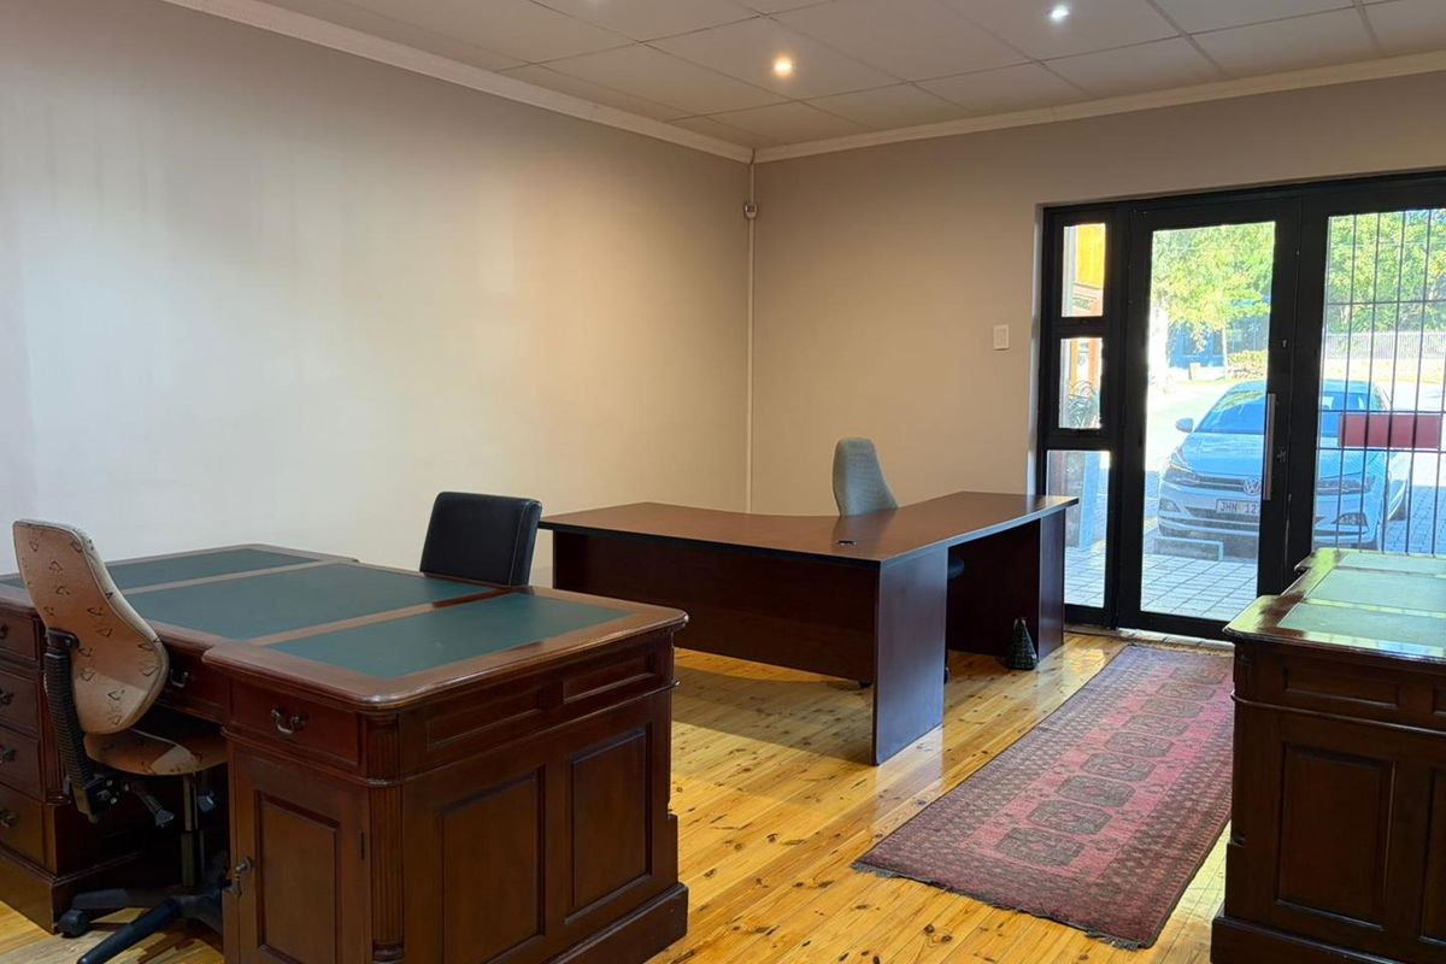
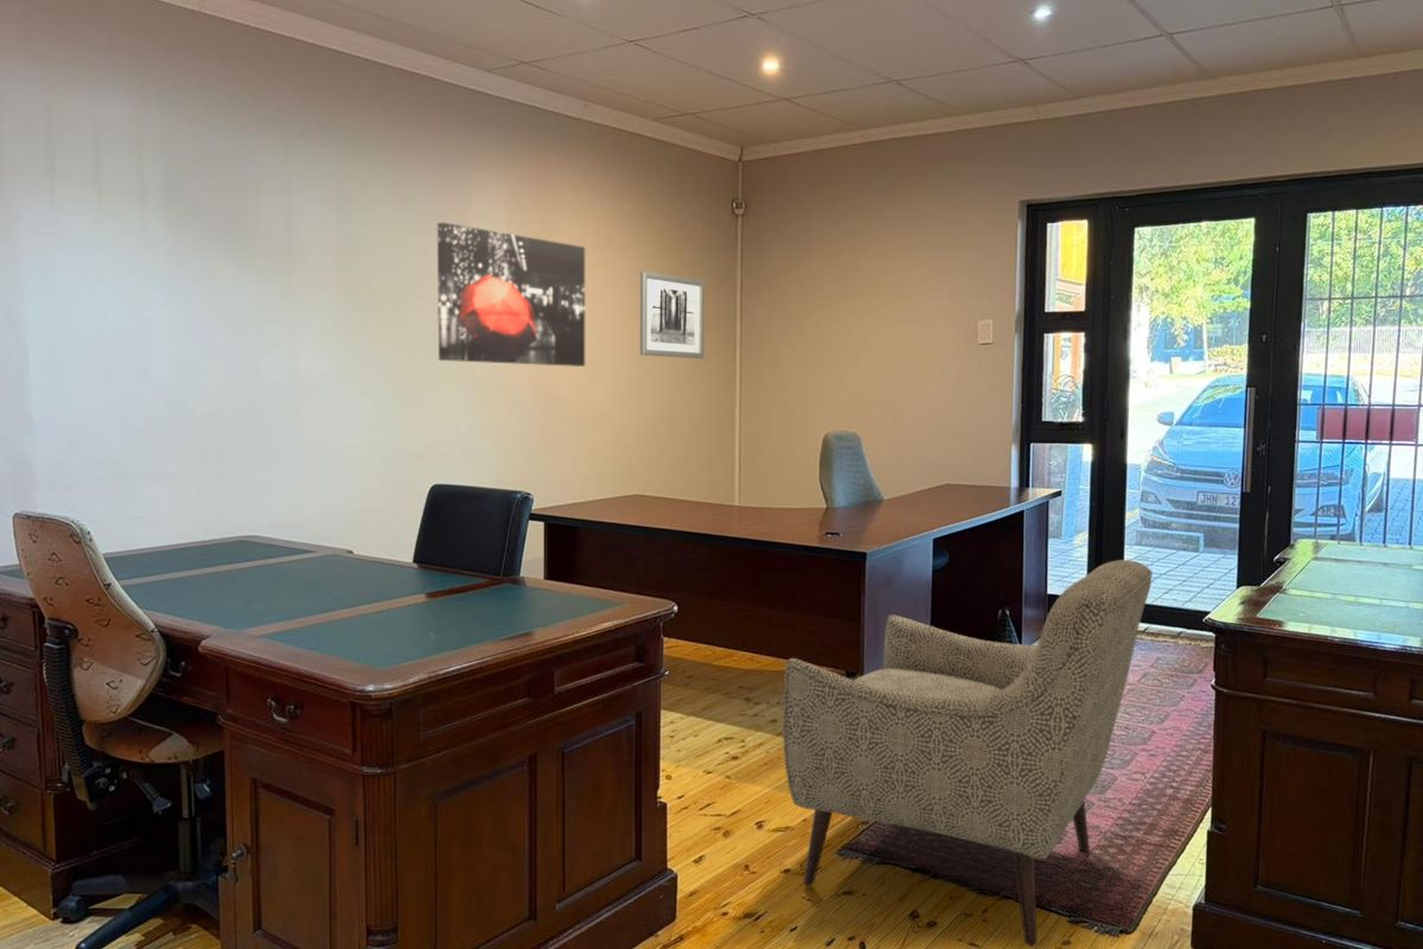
+ wall art (516, 299)
+ wall art (672, 316)
+ chair (975, 716)
